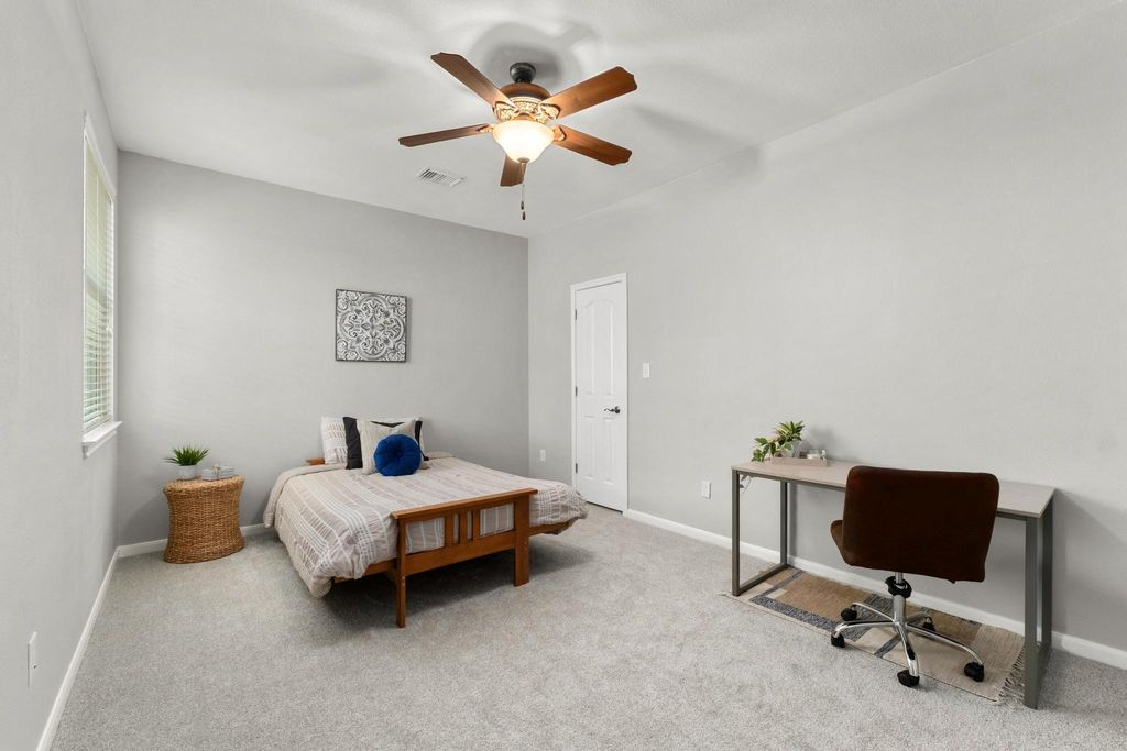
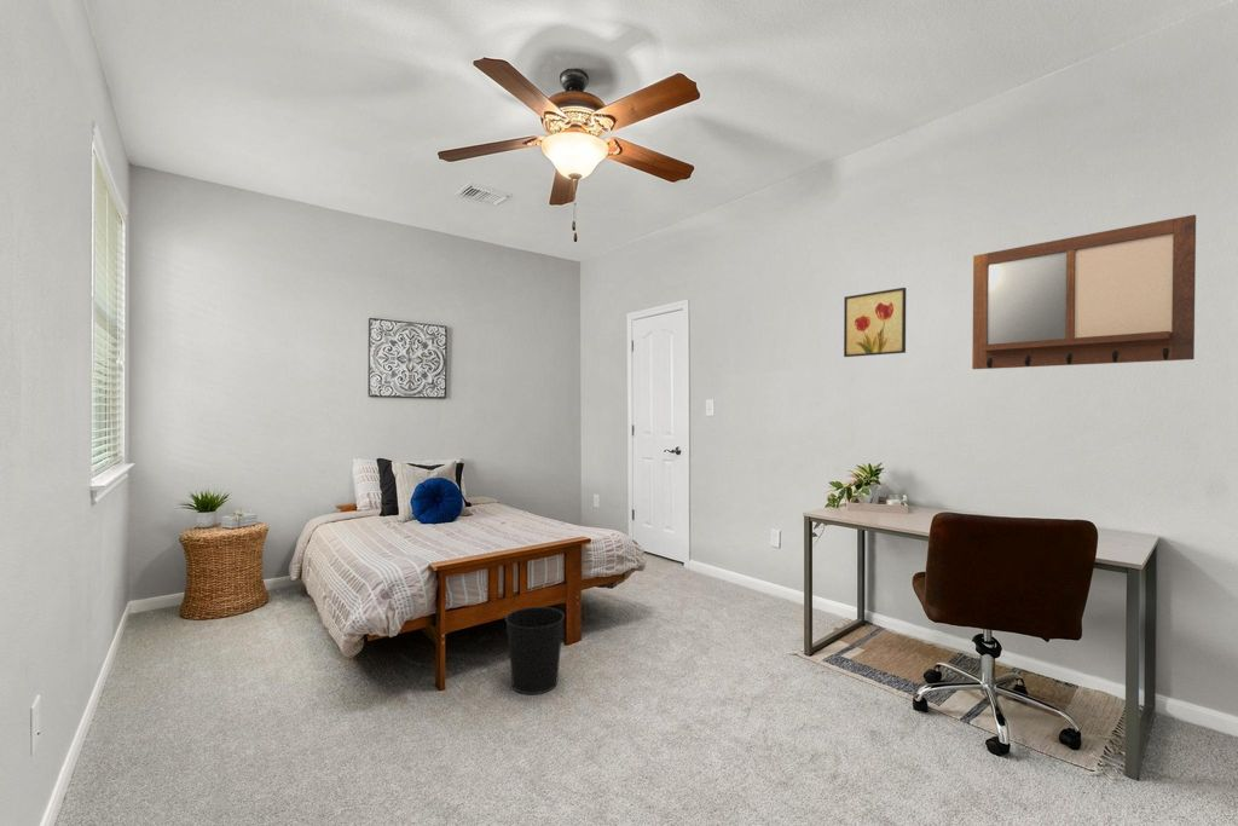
+ wall art (874, 323)
+ writing board (1069, 300)
+ wastebasket (534, 649)
